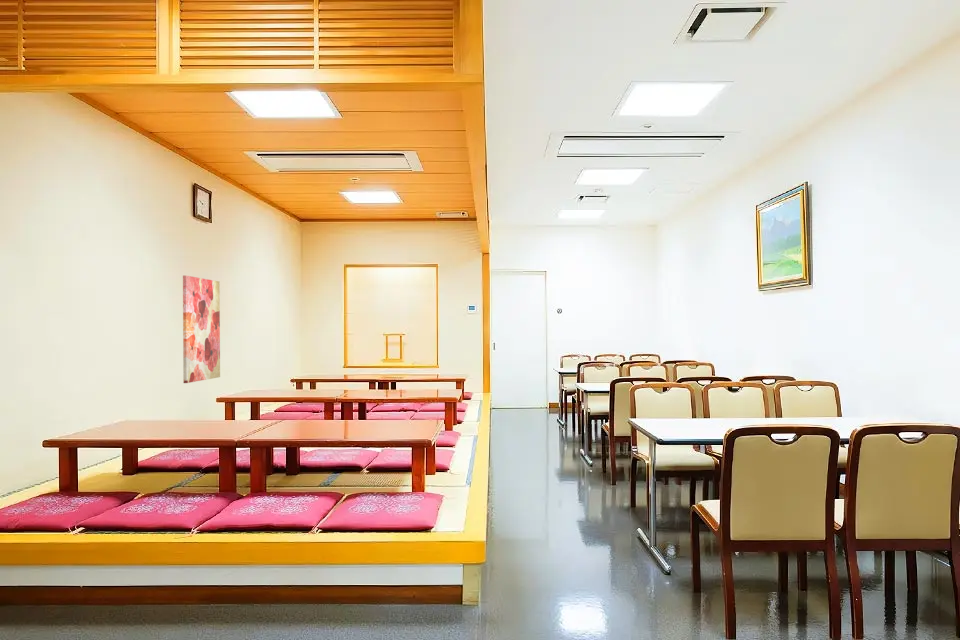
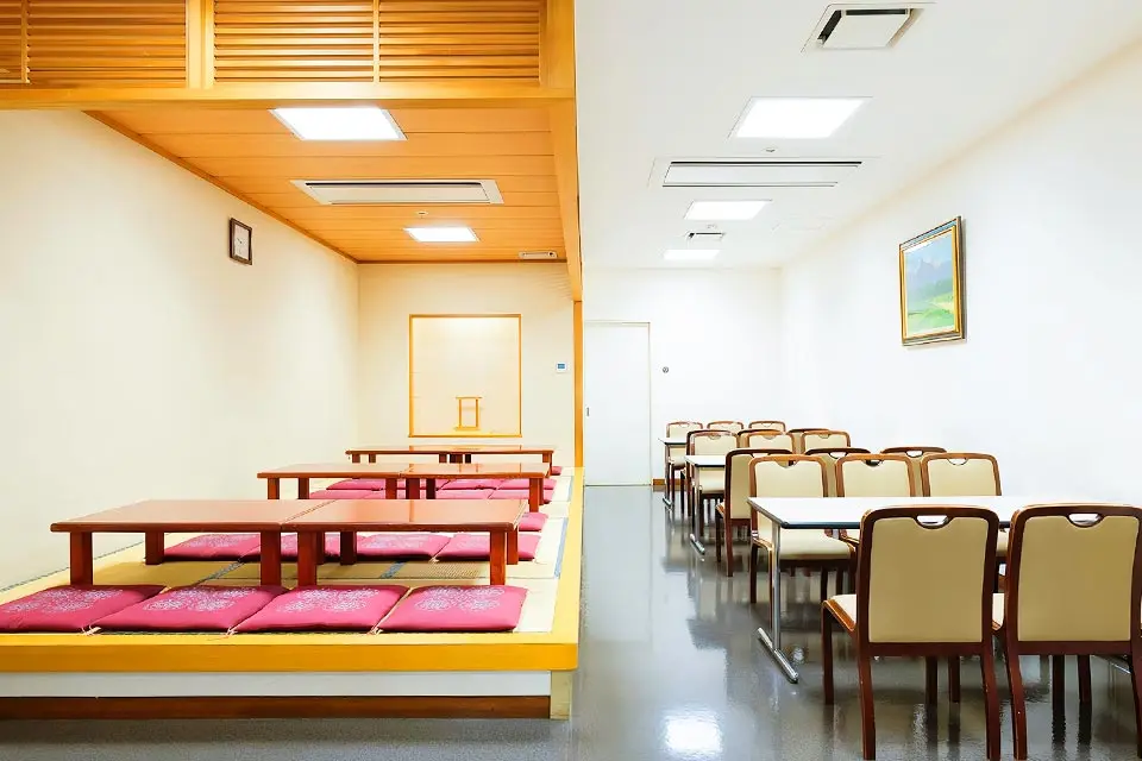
- wall art (202, 329)
